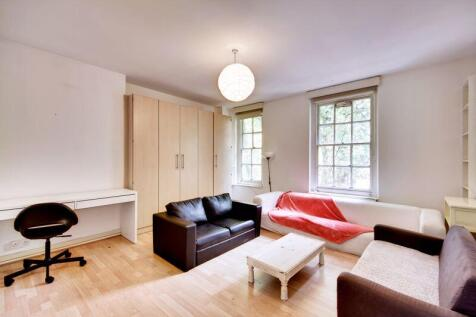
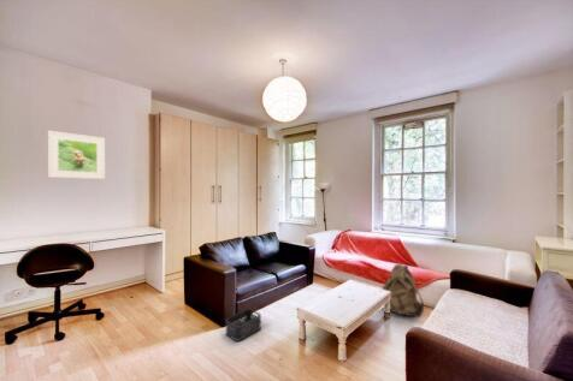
+ storage bin (243, 323)
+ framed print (78, 156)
+ backpack (402, 286)
